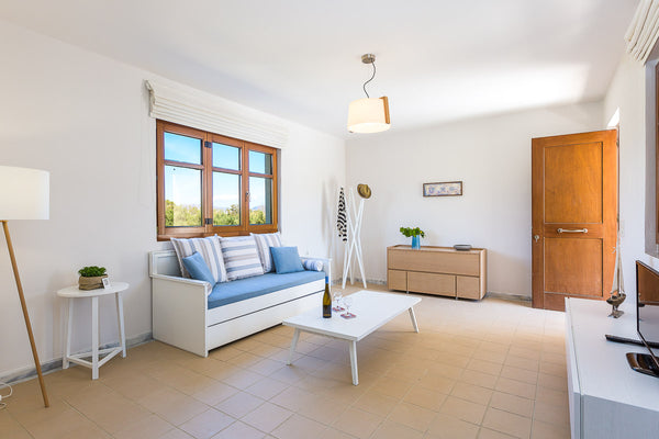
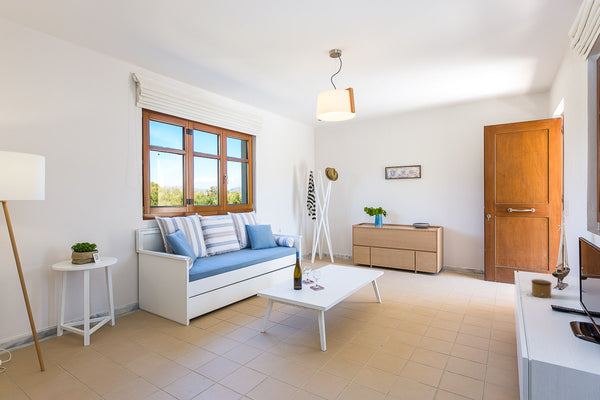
+ speaker (537, 287)
